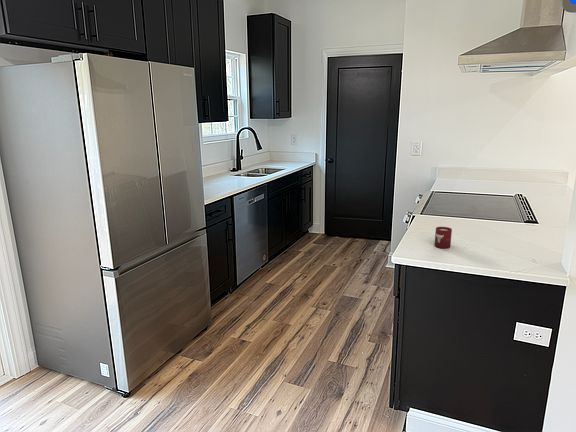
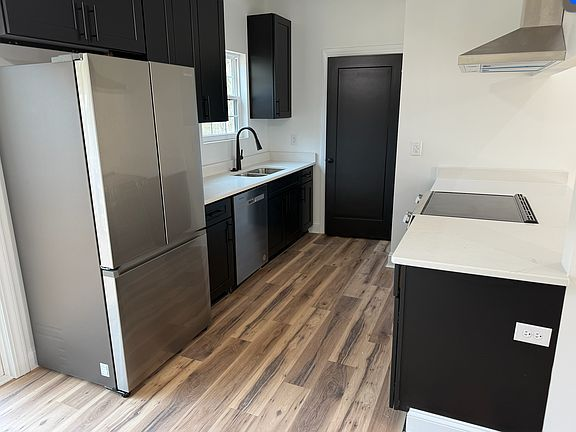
- cup (444, 236)
